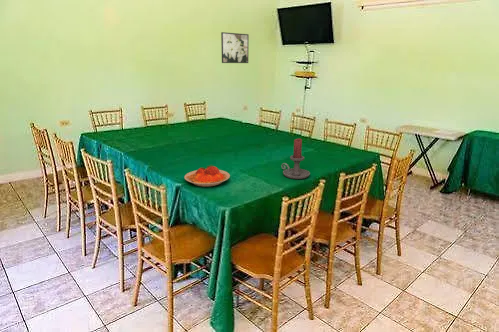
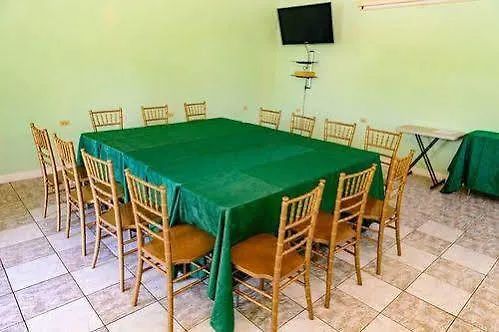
- plate (207, 173)
- candle holder (294, 156)
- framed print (235, 48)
